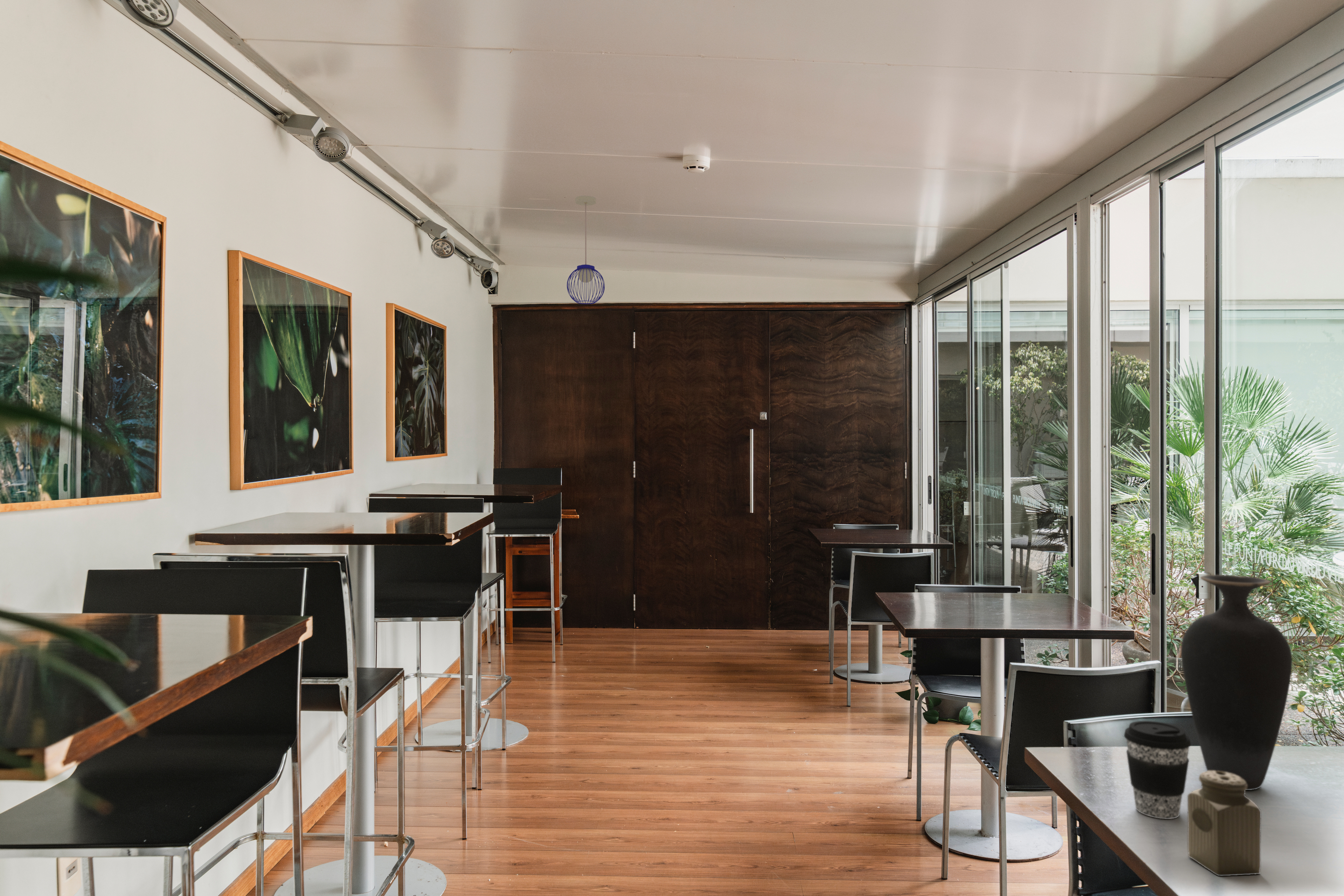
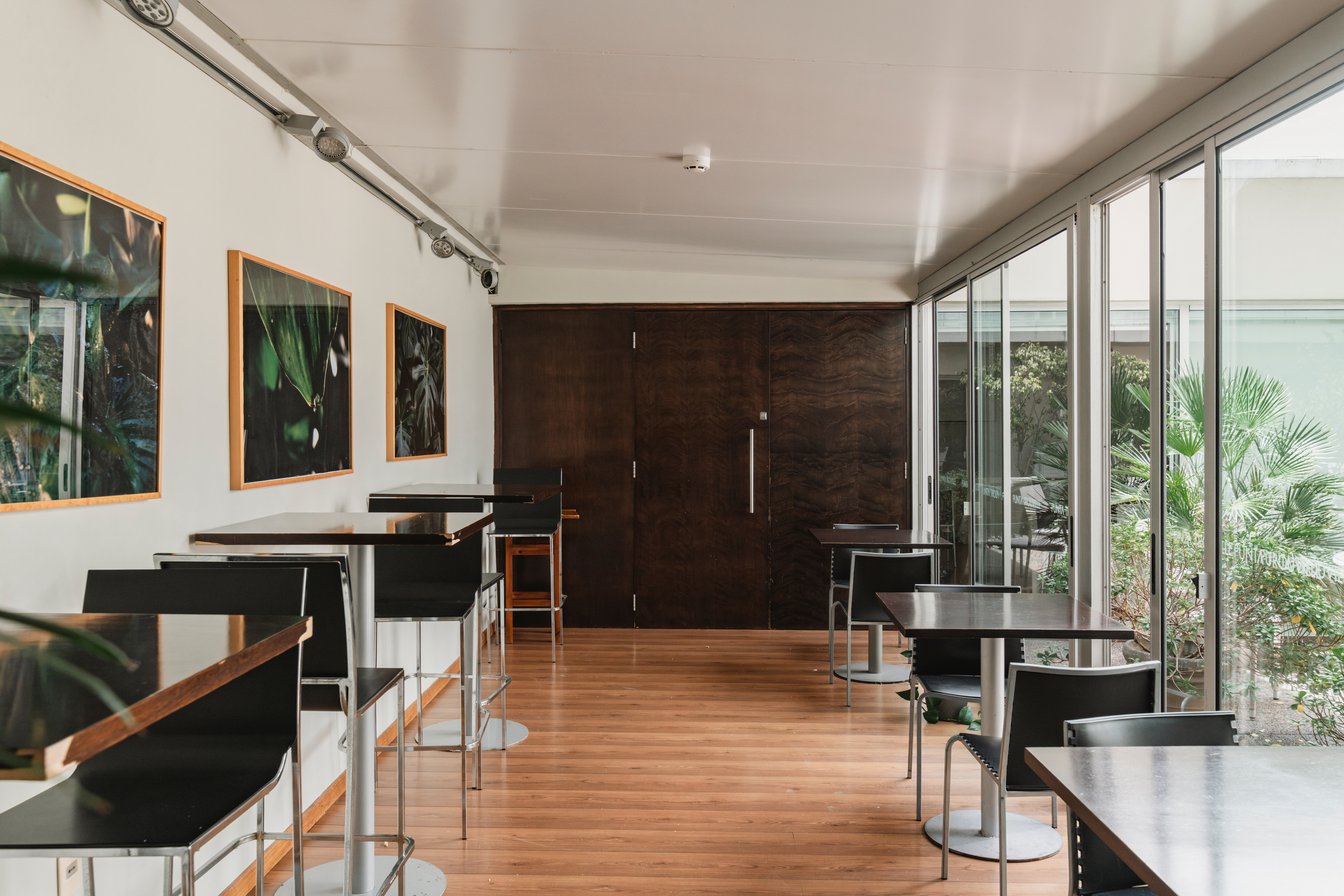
- coffee cup (1157, 770)
- pendant light (586, 251)
- vase (1235, 681)
- salt shaker (1223, 819)
